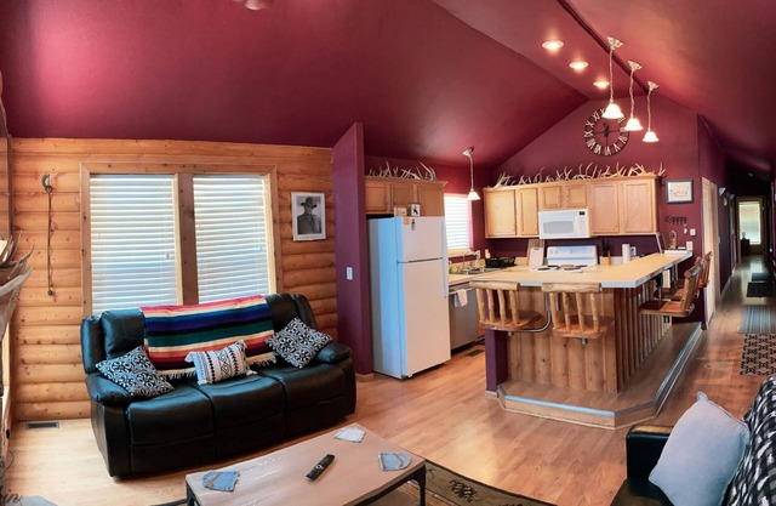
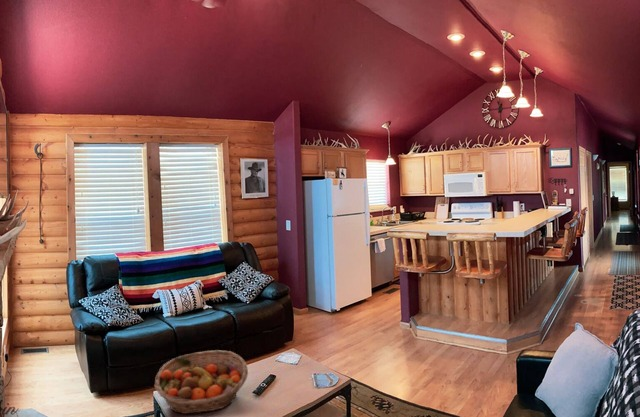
+ fruit basket (202, 381)
